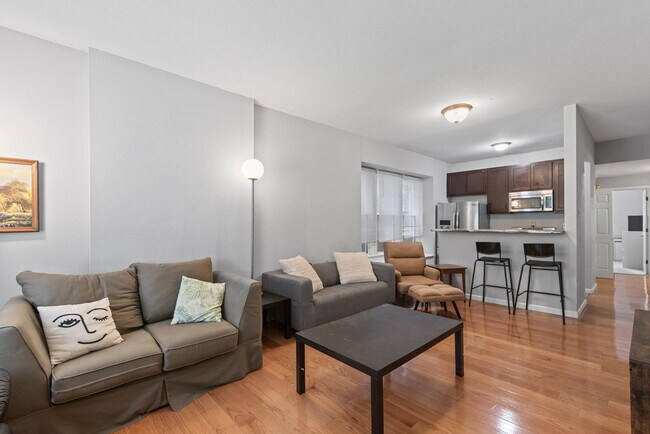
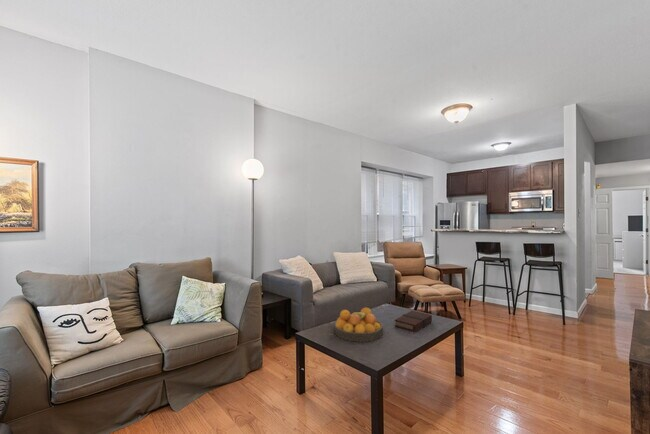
+ fruit bowl (358, 321)
+ book (413, 320)
